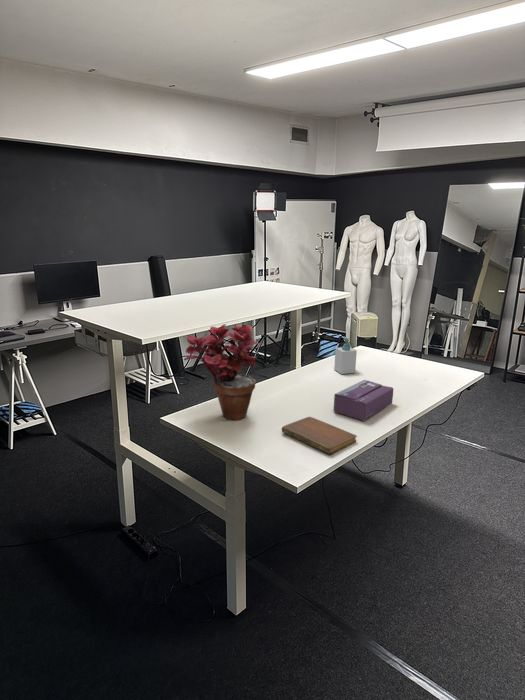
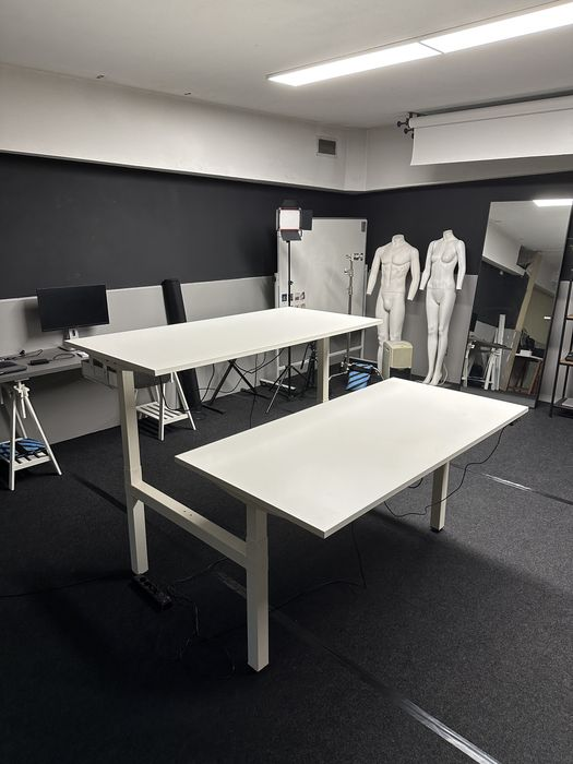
- tissue box (364, 398)
- soap bottle (345, 354)
- potted plant (227, 372)
- notebook (318, 434)
